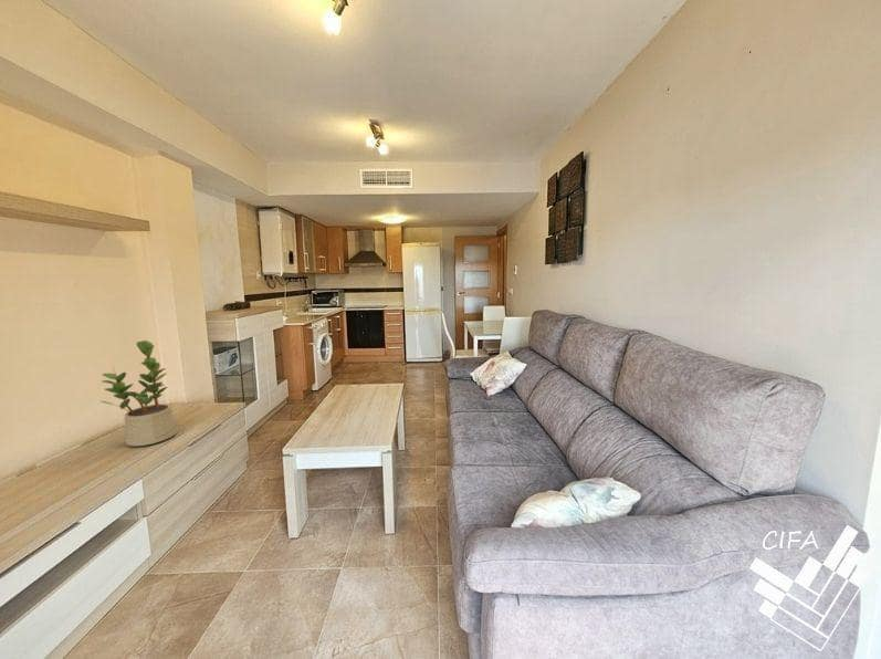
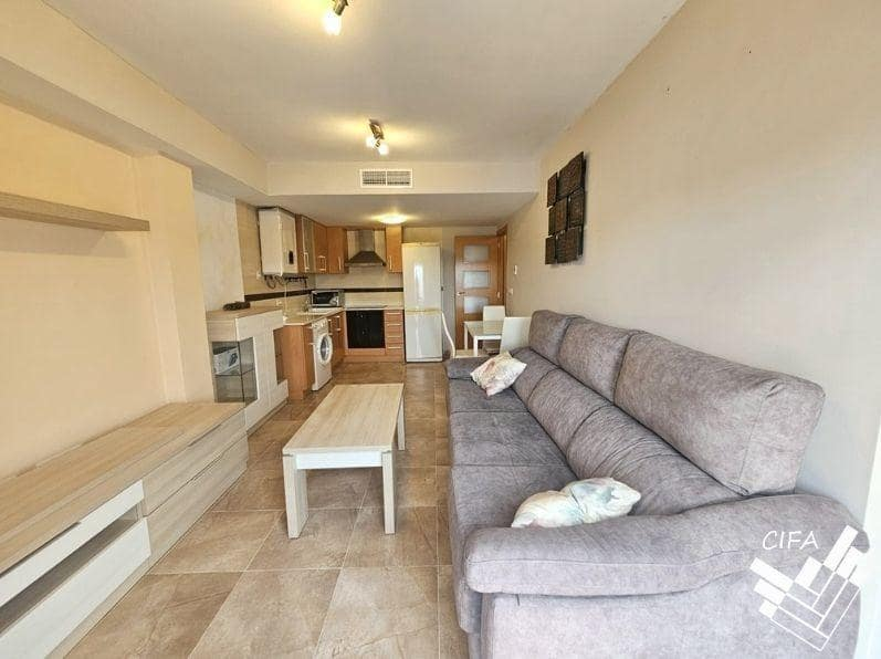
- potted plant (136, 393)
